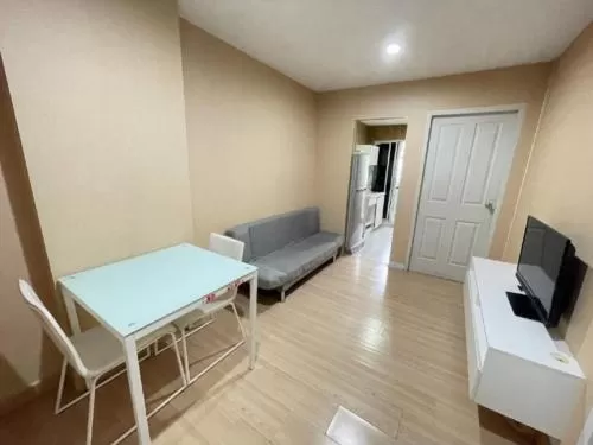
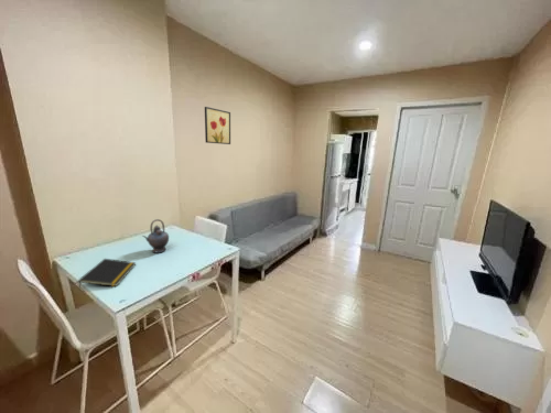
+ wall art (217, 127)
+ notepad (109, 271)
+ teapot (155, 235)
